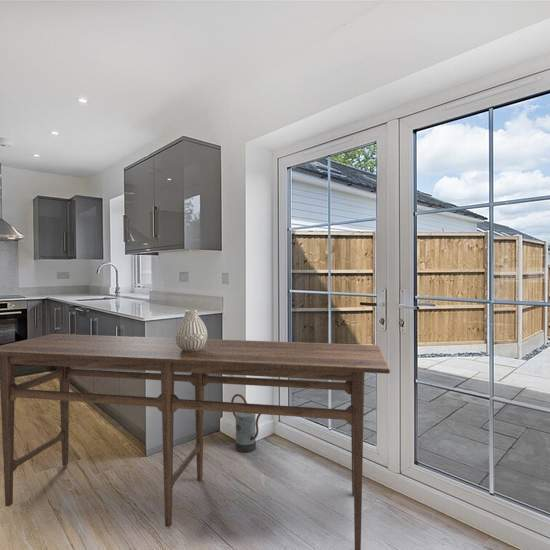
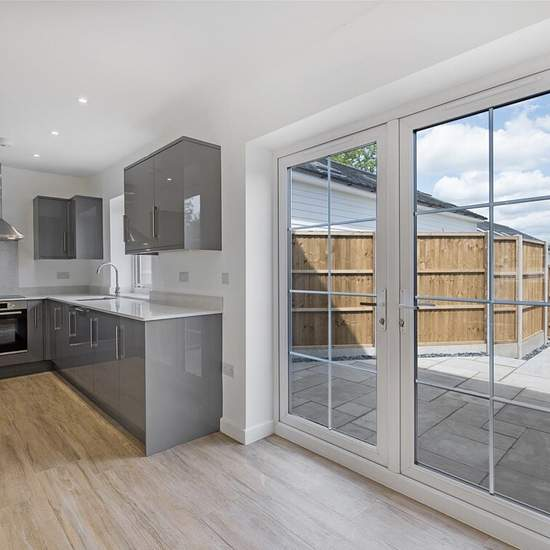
- dining table (196, 423)
- watering can (245, 422)
- vase (191, 329)
